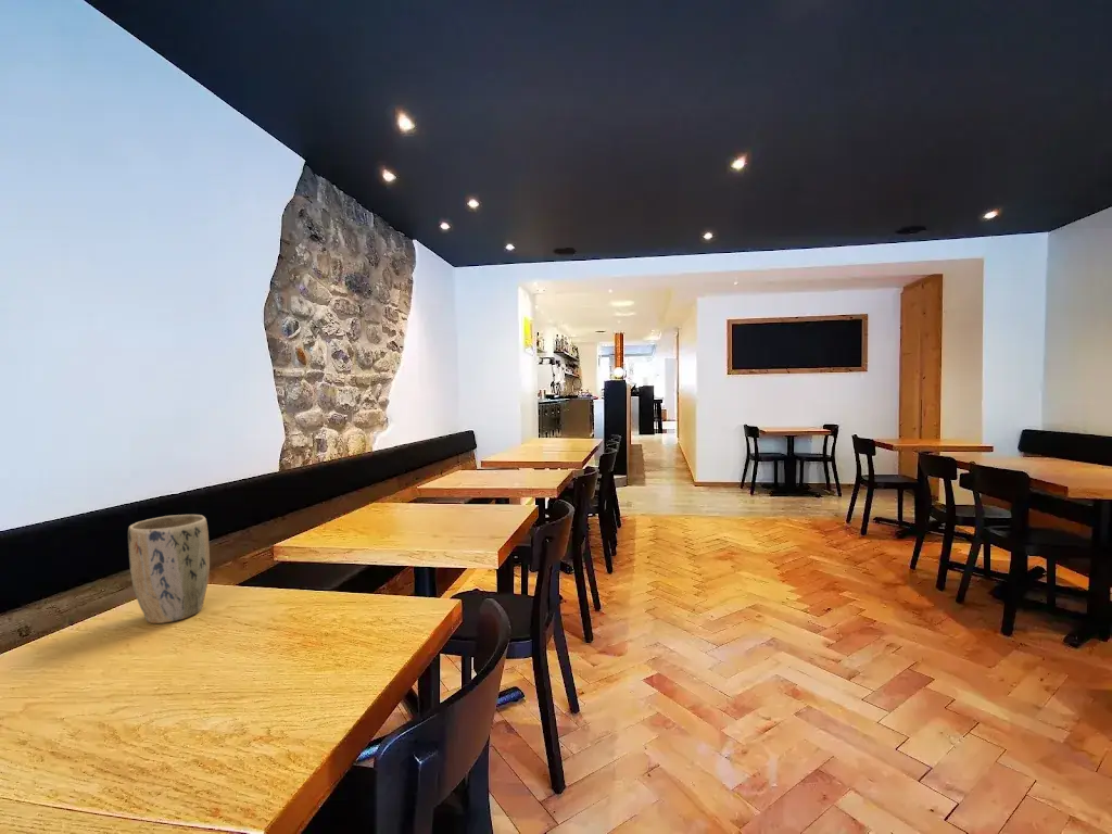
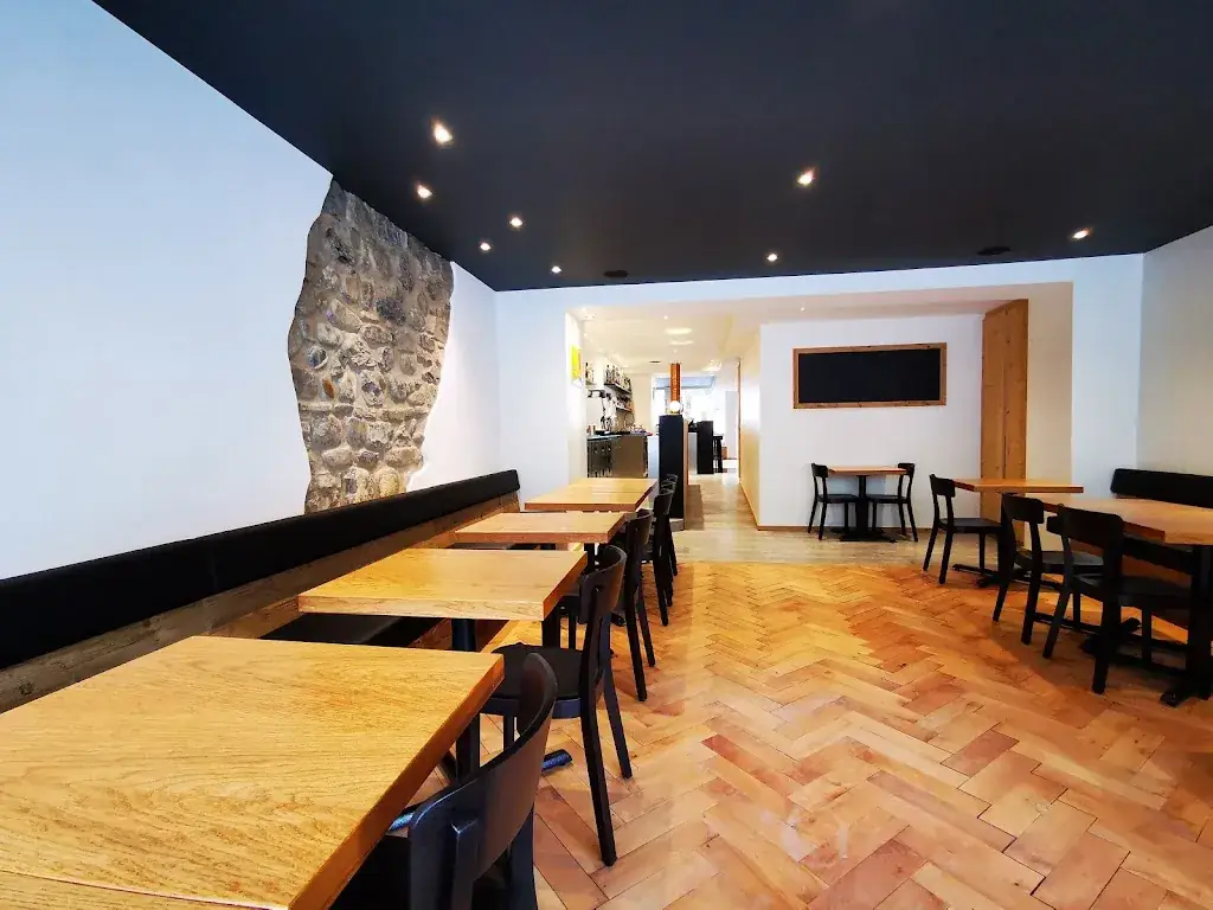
- plant pot (170, 567)
